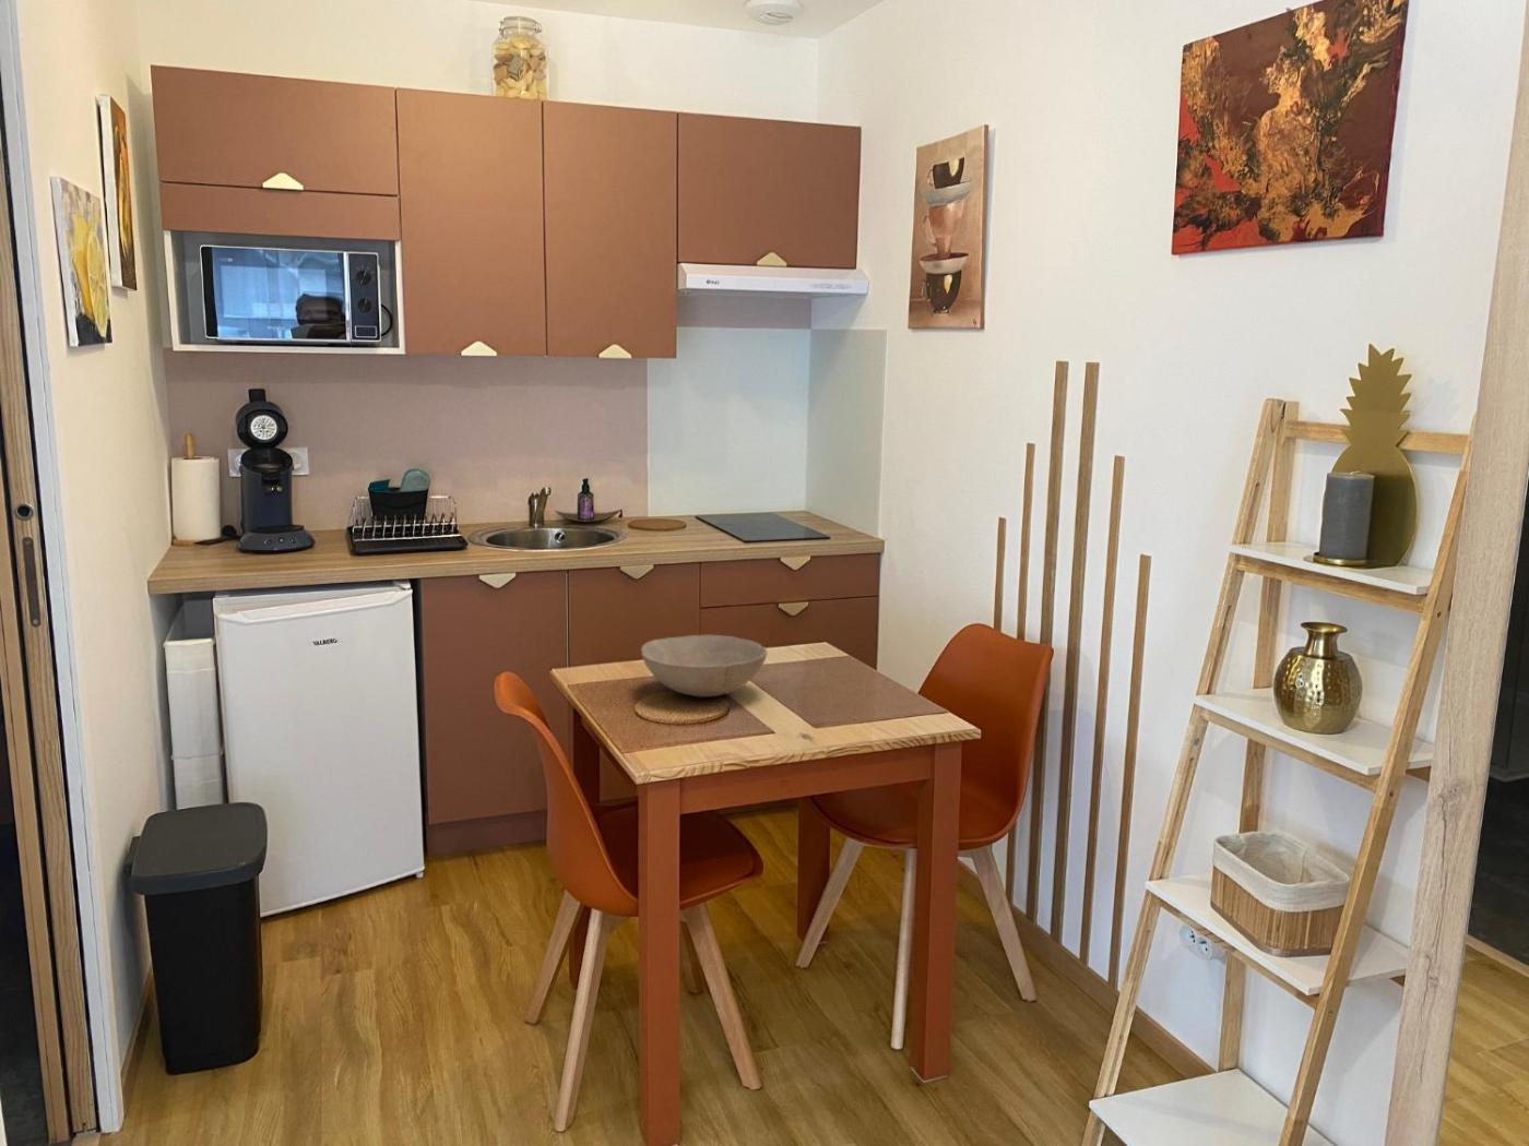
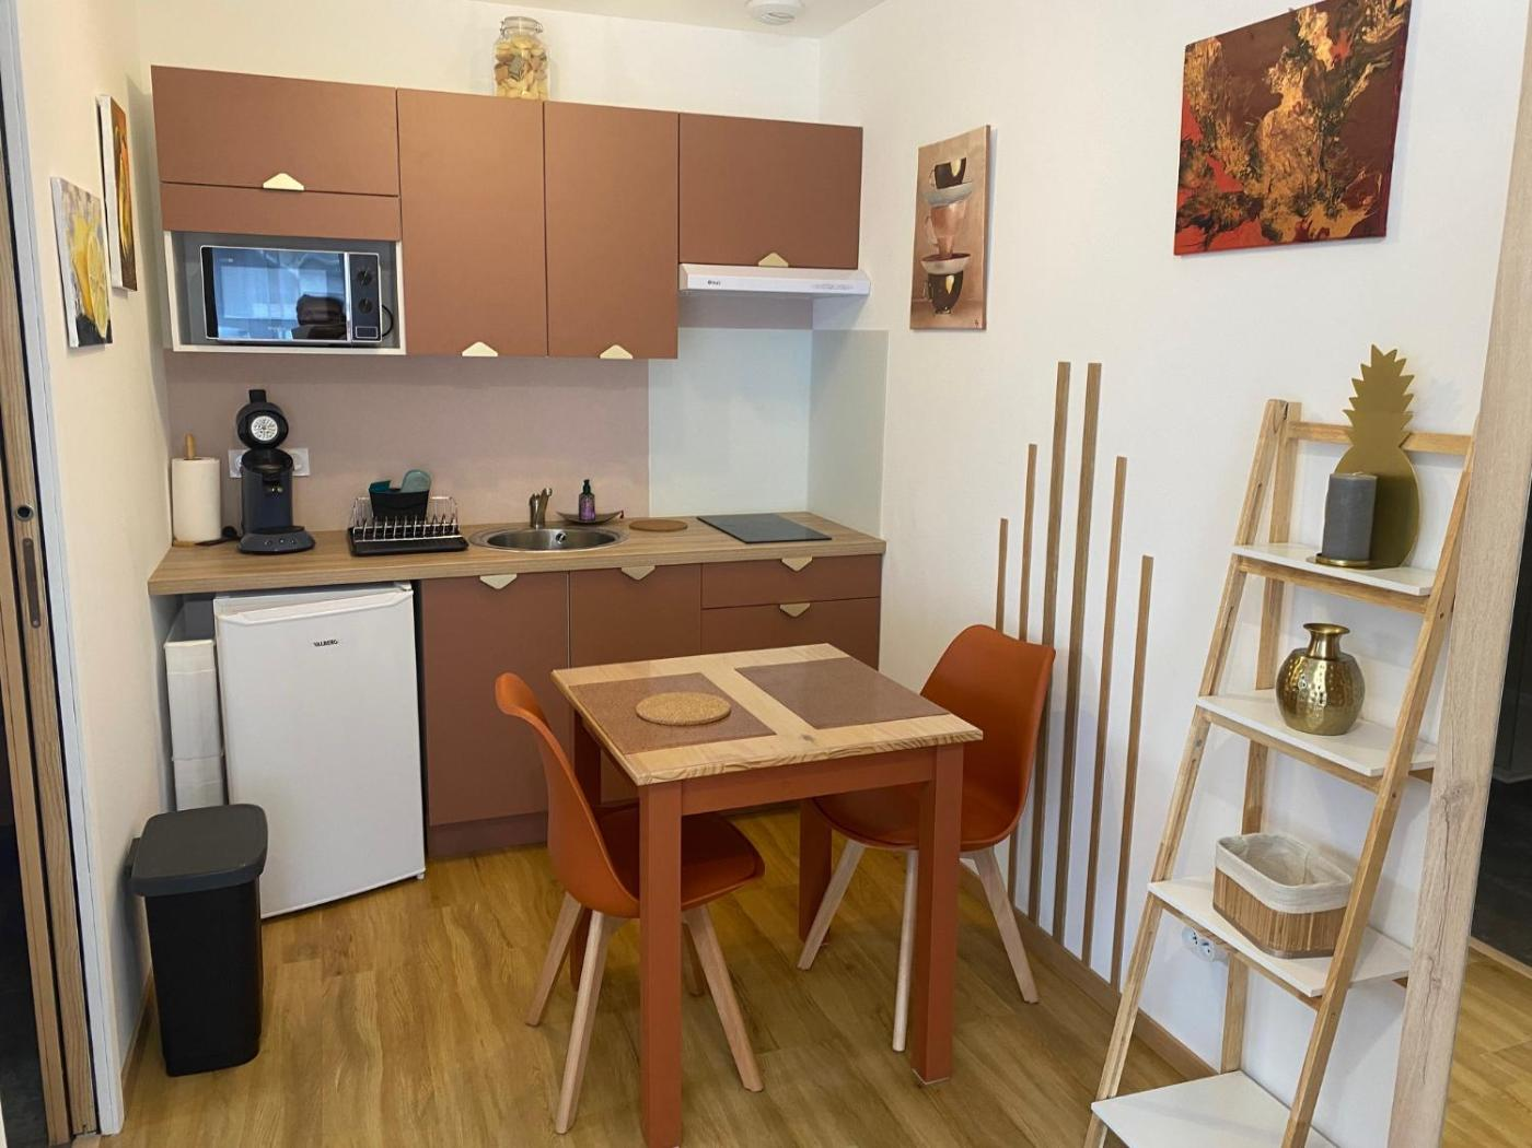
- bowl (703, 671)
